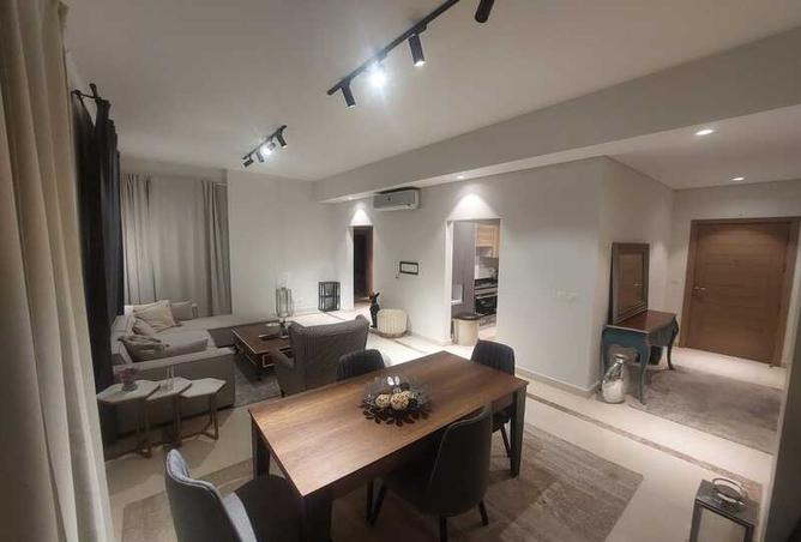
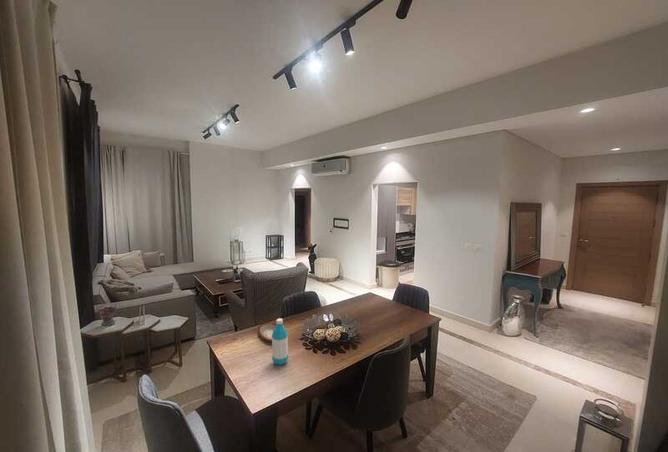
+ water bottle (280, 340)
+ plate (270, 332)
